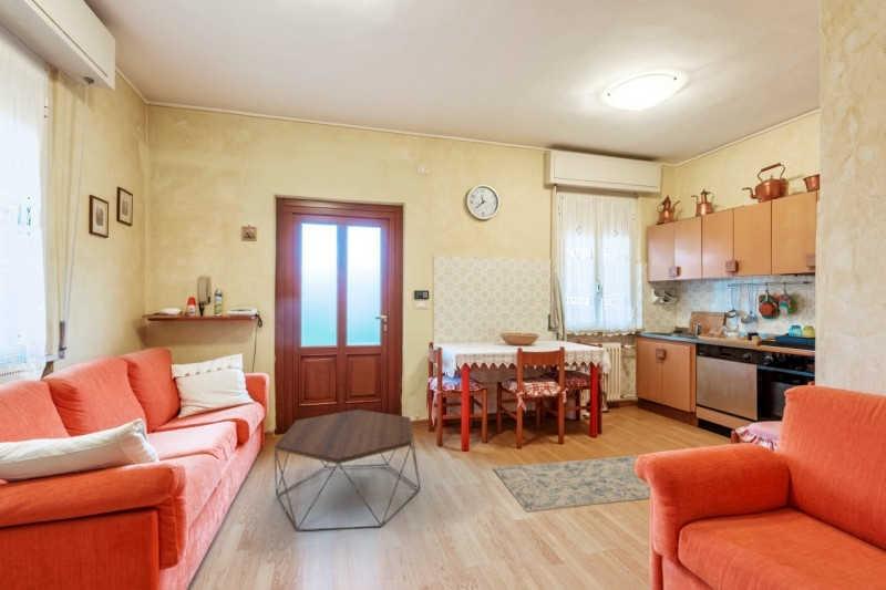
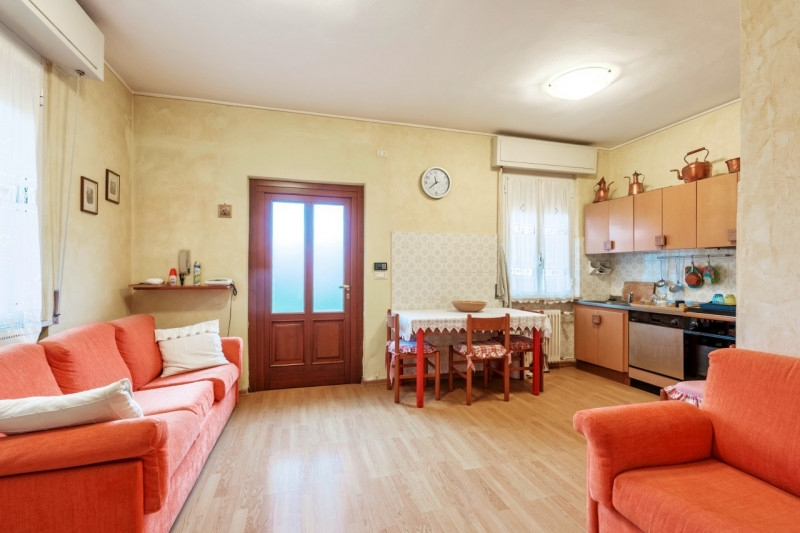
- coffee table (349, 460)
- rug (591, 478)
